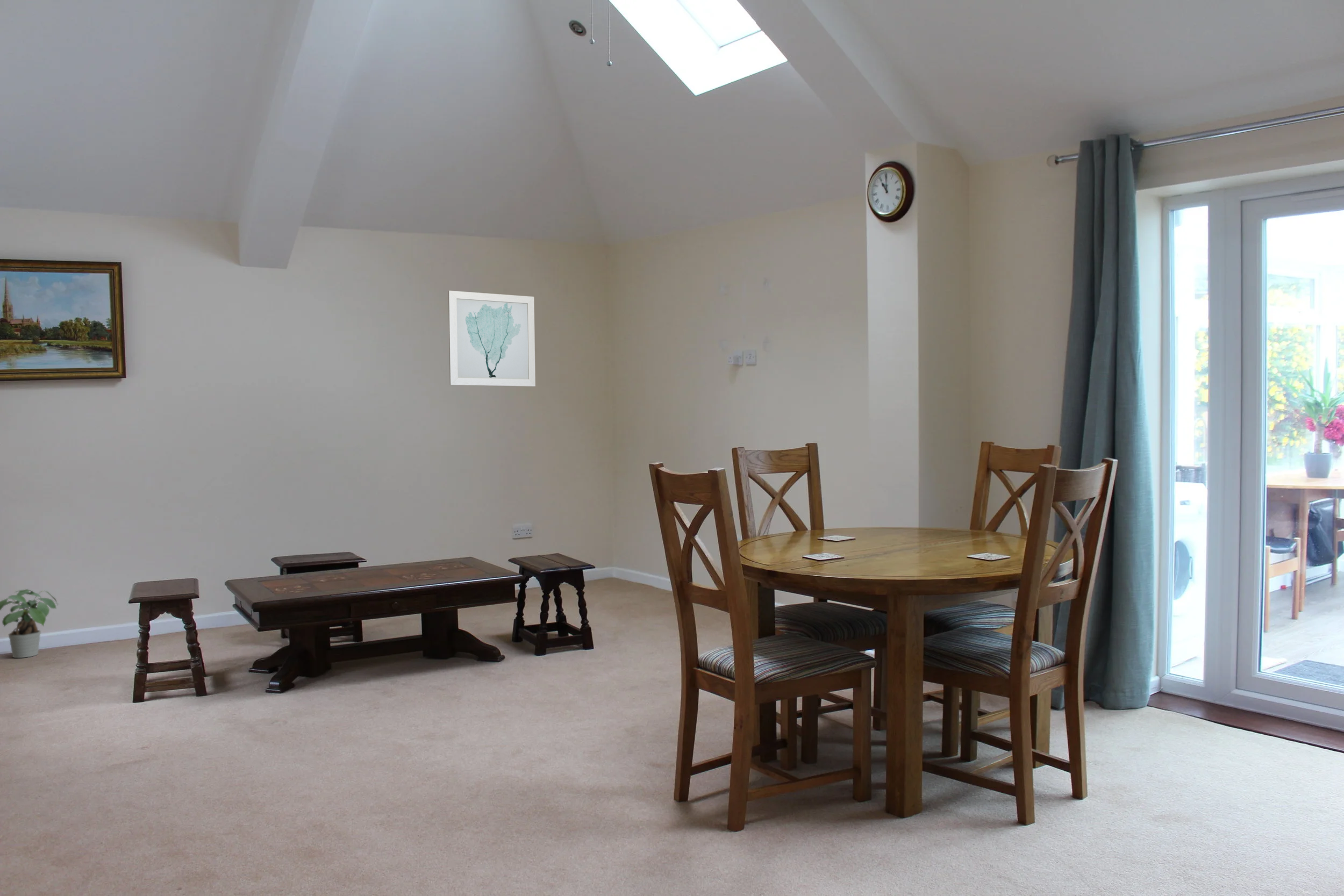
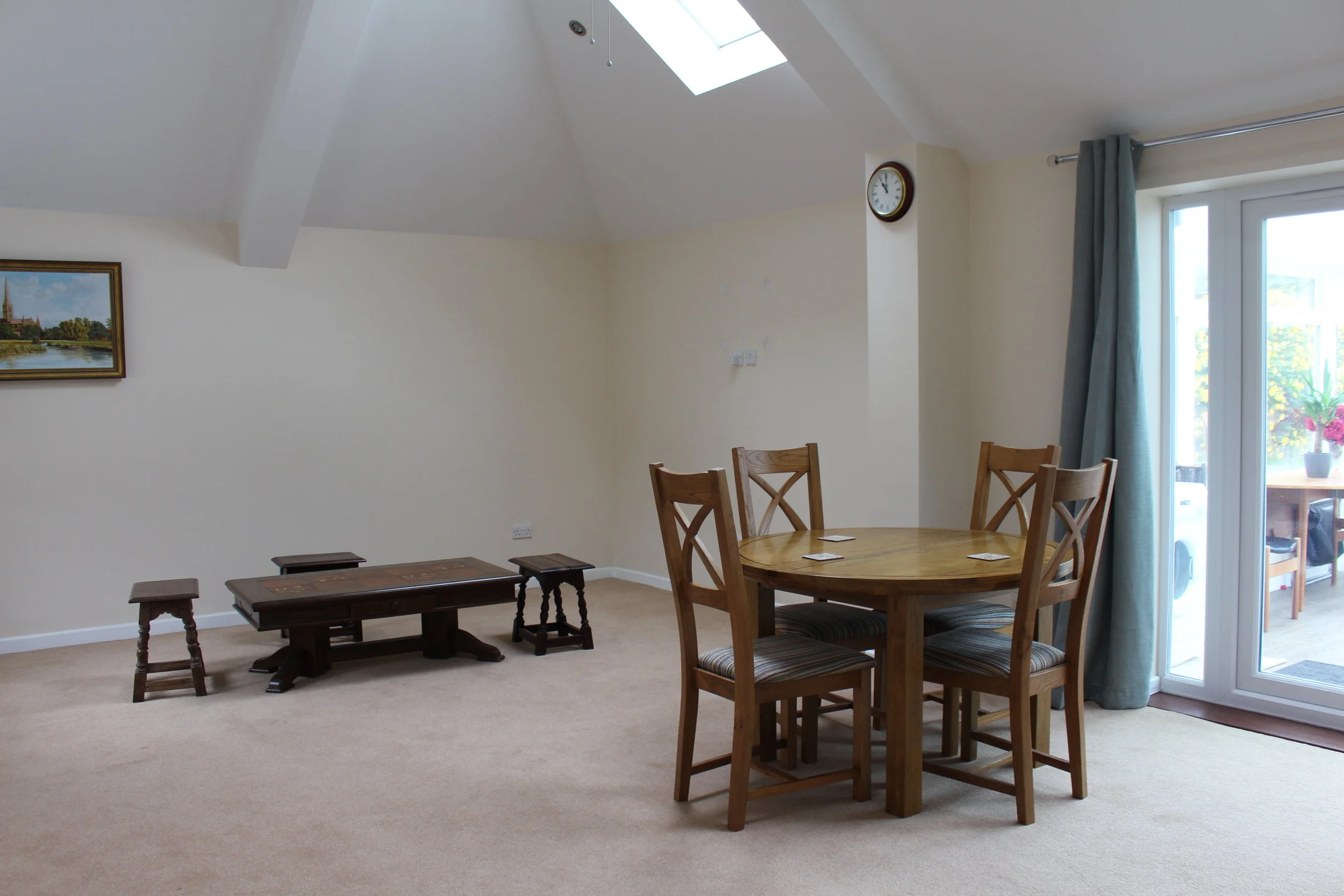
- potted plant (25, 623)
- wall art (492, 340)
